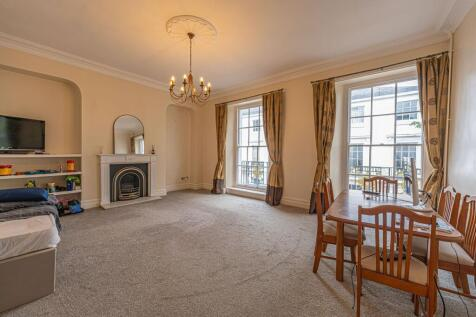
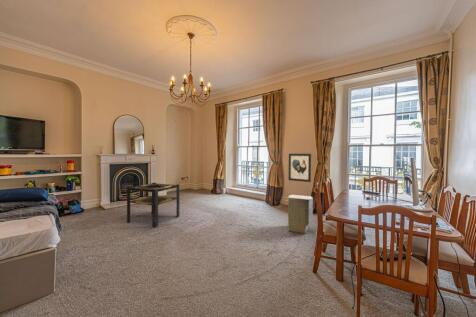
+ side table (154, 202)
+ air purifier (299, 213)
+ wall art (299, 167)
